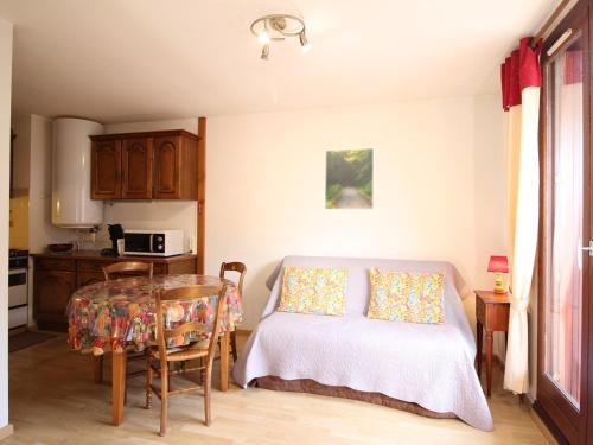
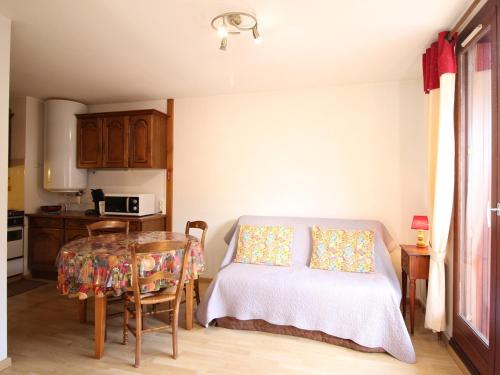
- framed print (349, 179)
